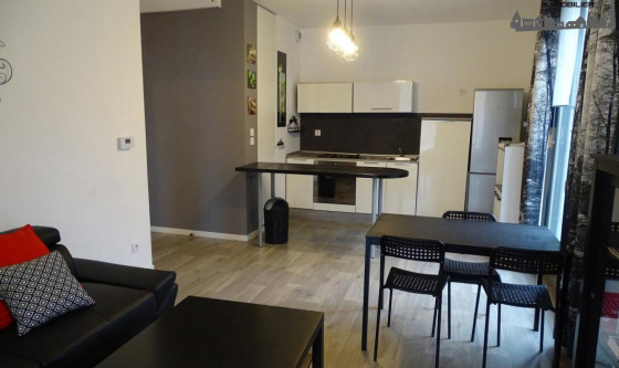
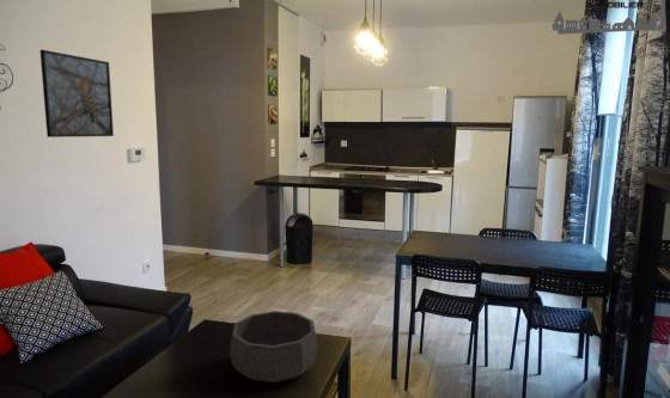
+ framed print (80, 97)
+ decorative bowl (274, 347)
